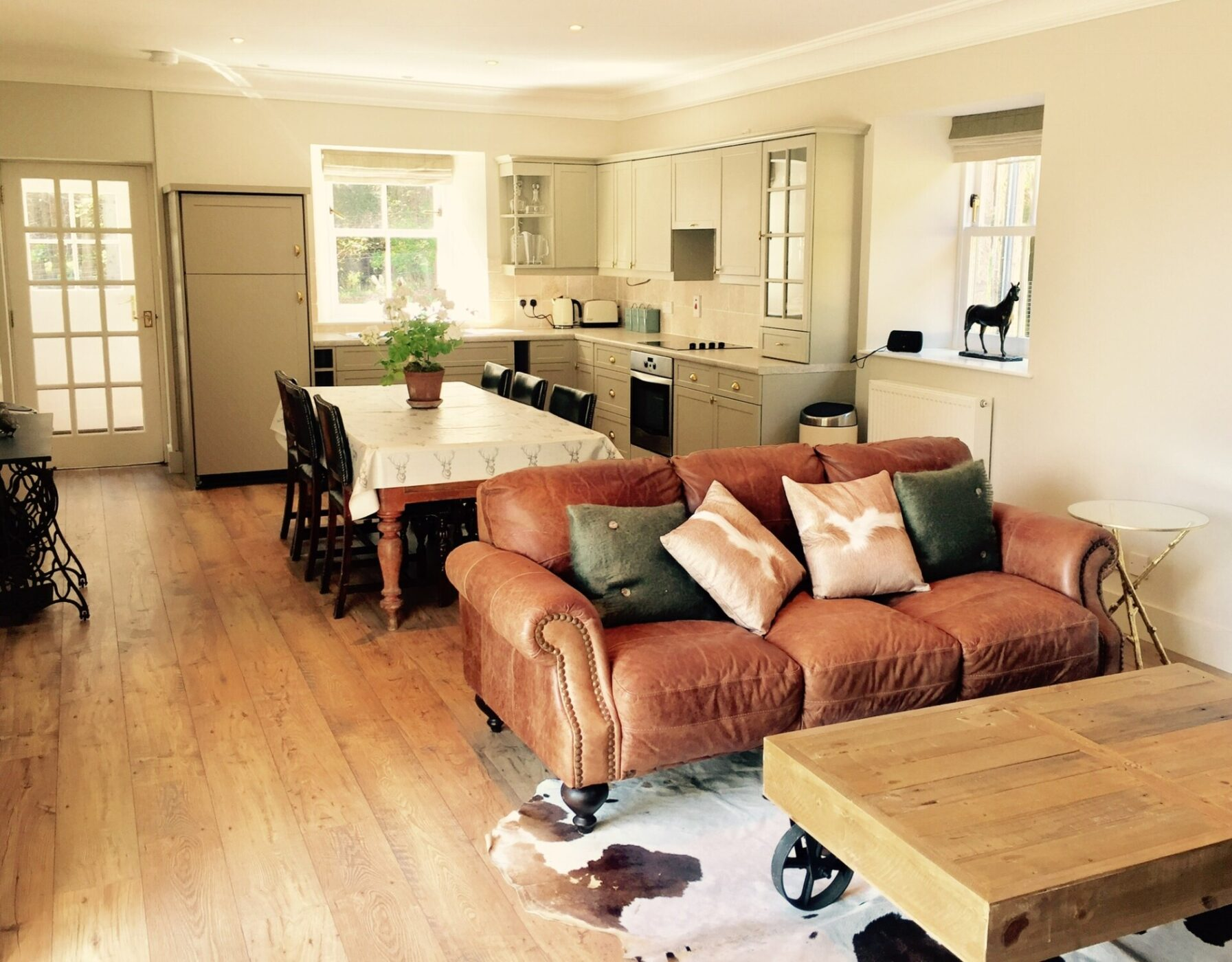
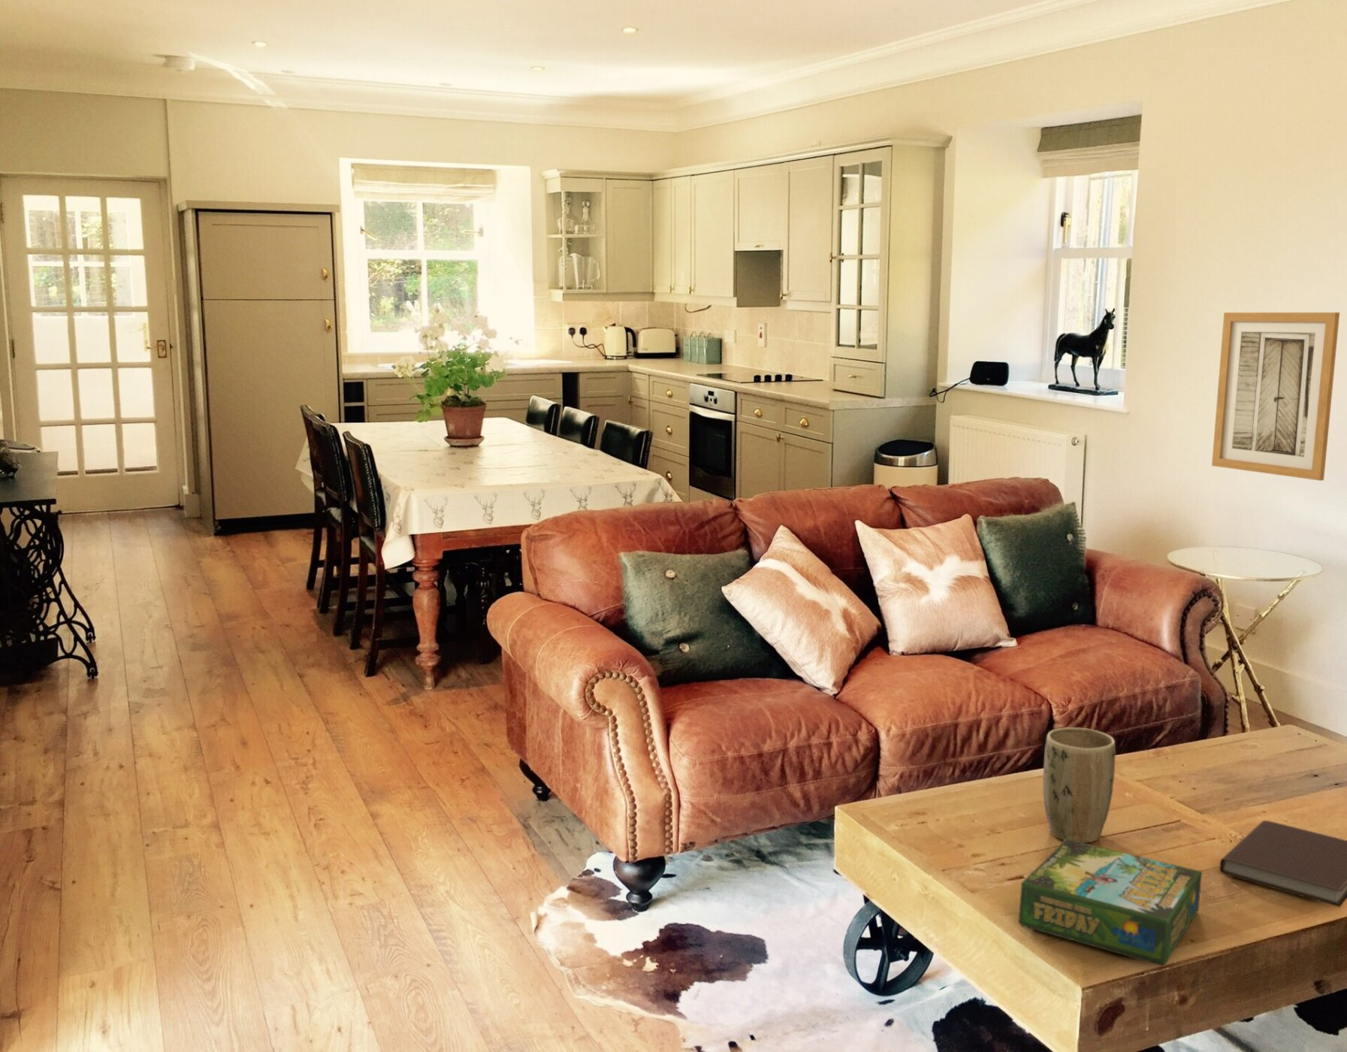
+ plant pot (1077, 785)
+ notebook (1298, 860)
+ board game (1111, 897)
+ wall art (1272, 393)
